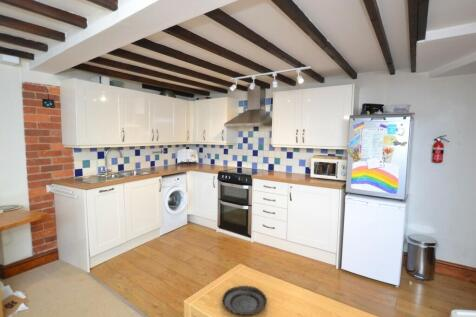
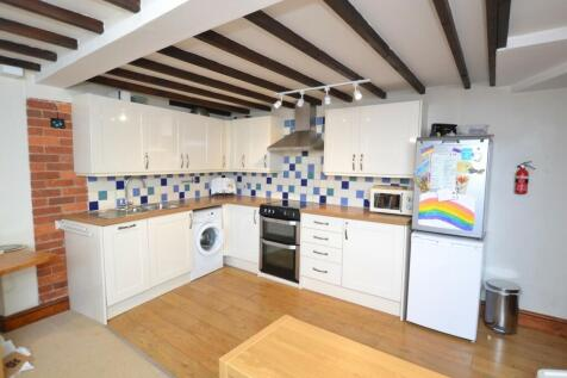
- tart tin (244, 301)
